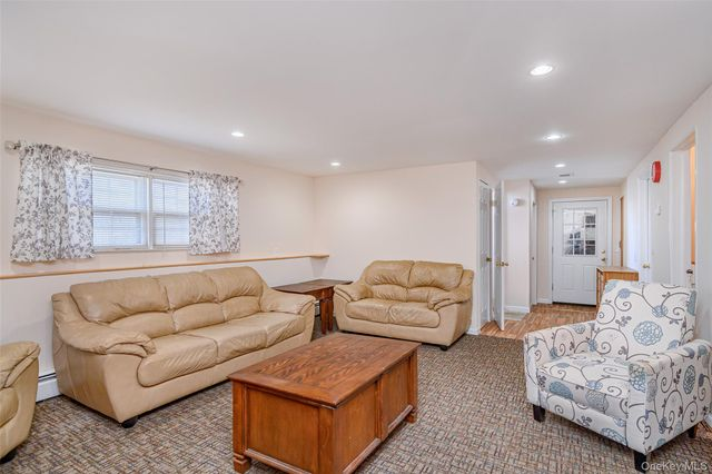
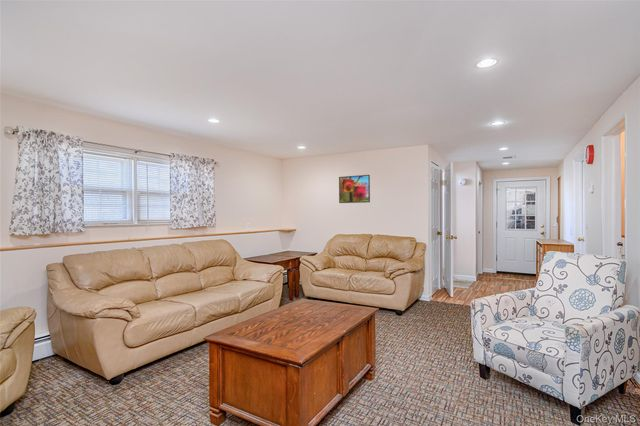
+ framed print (354, 189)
